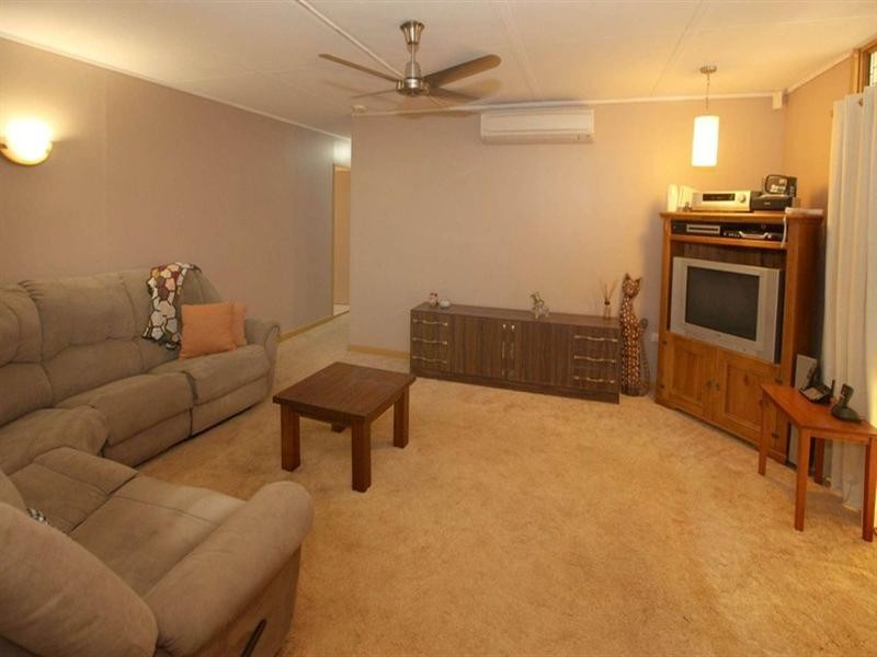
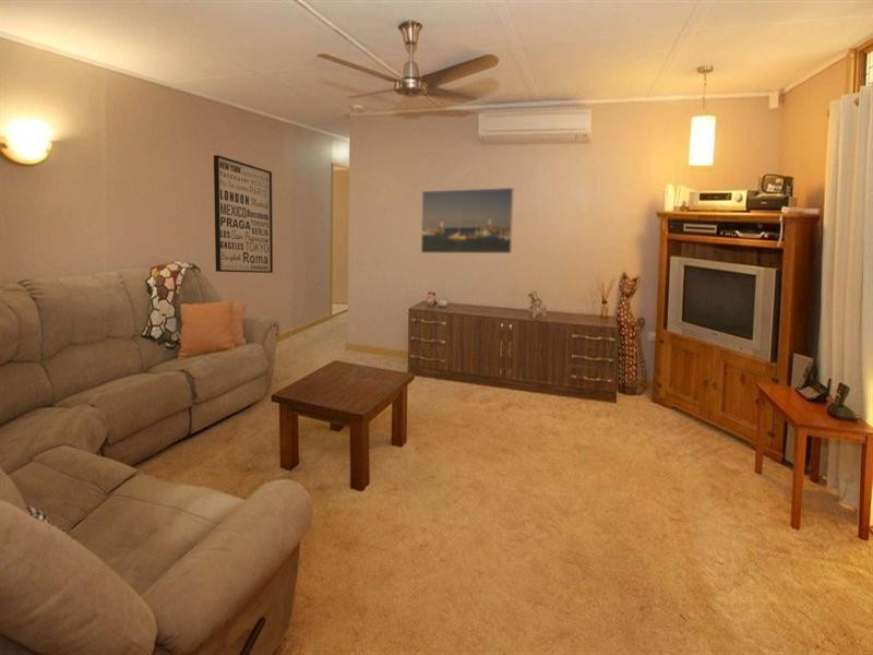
+ wall art (244, 218)
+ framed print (465, 222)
